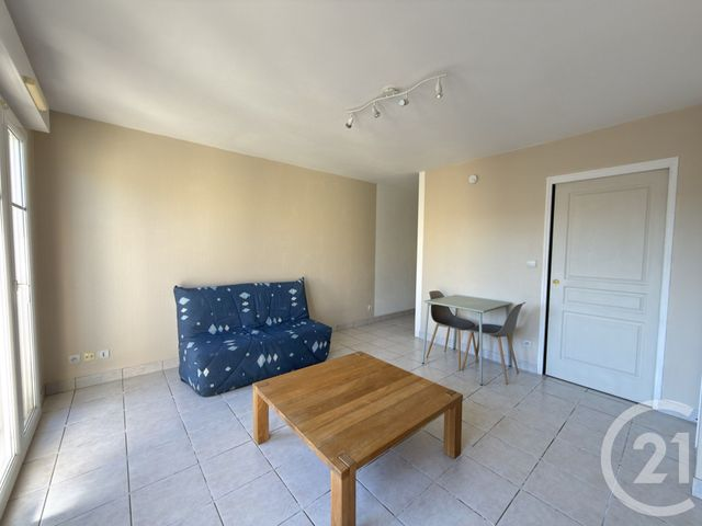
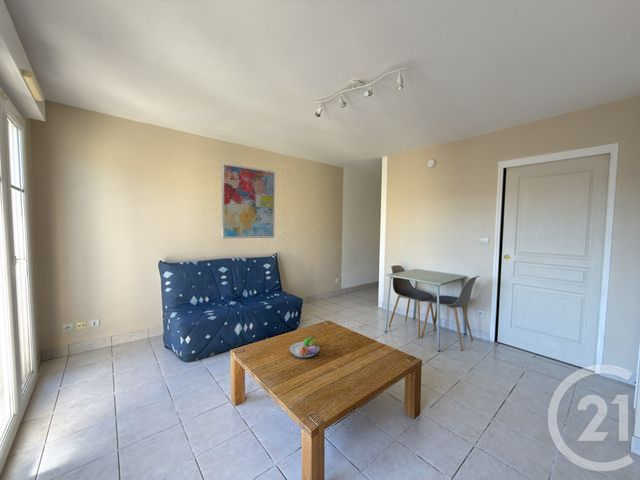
+ fruit bowl (305, 345)
+ wall art (250, 203)
